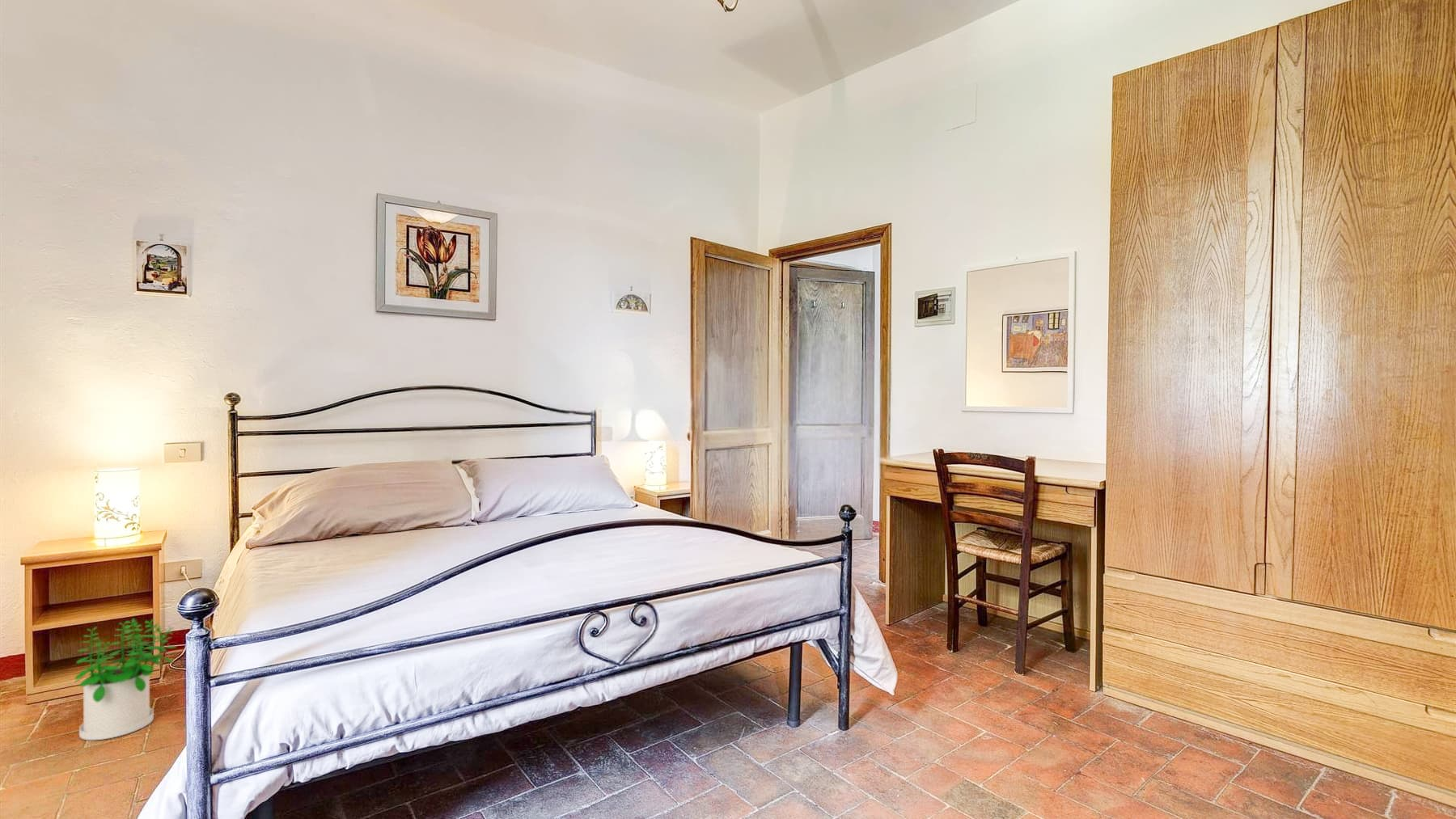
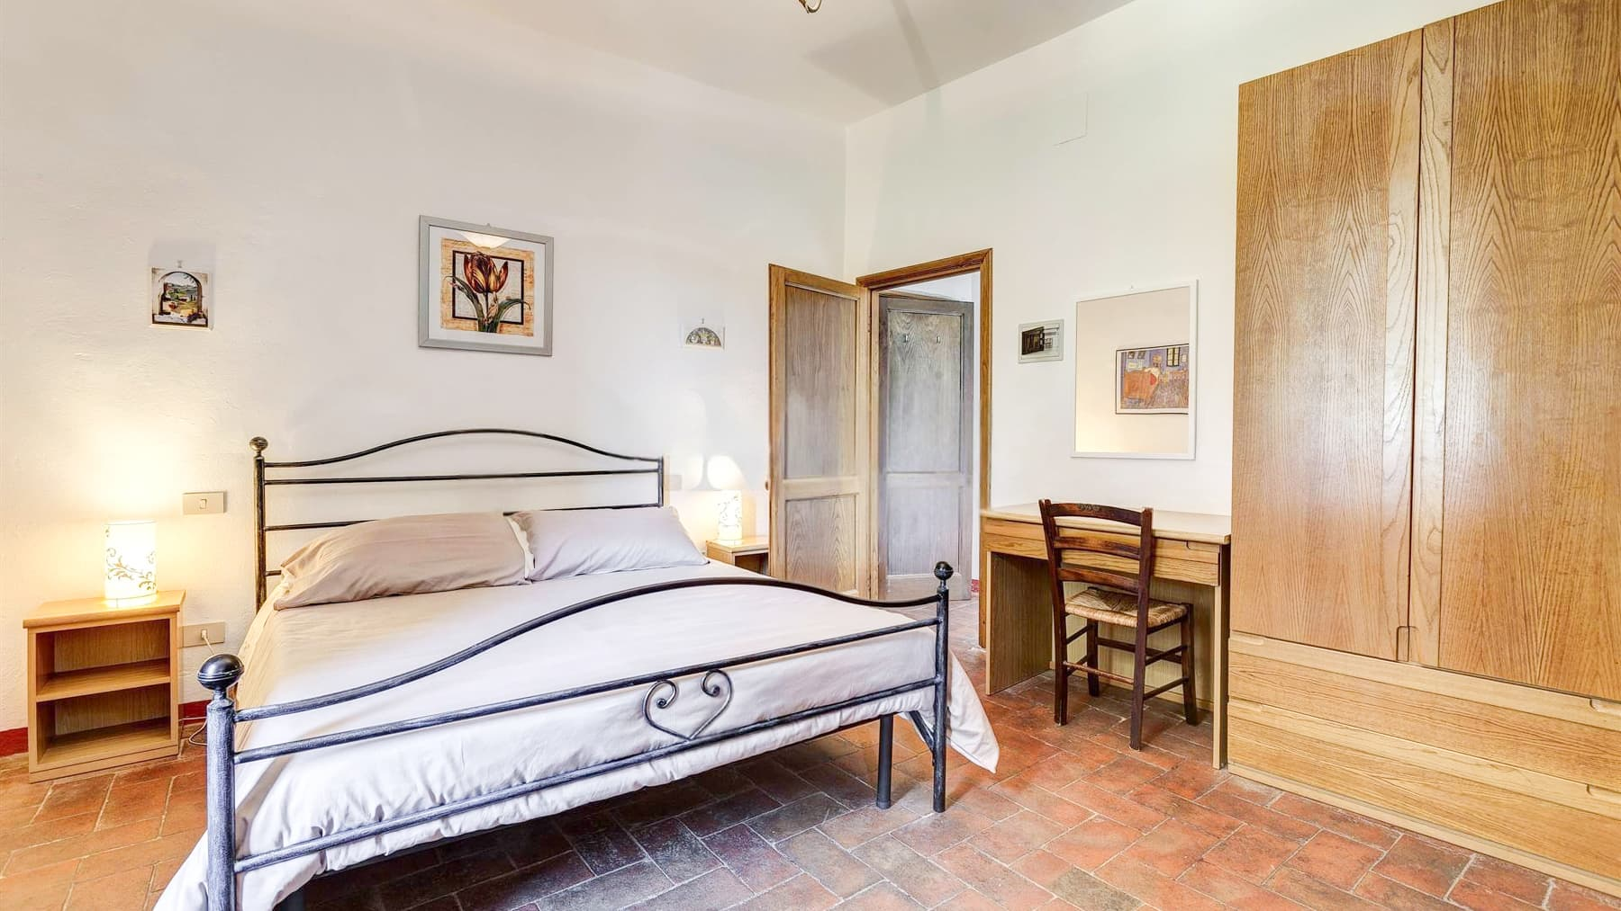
- potted plant (126, 673)
